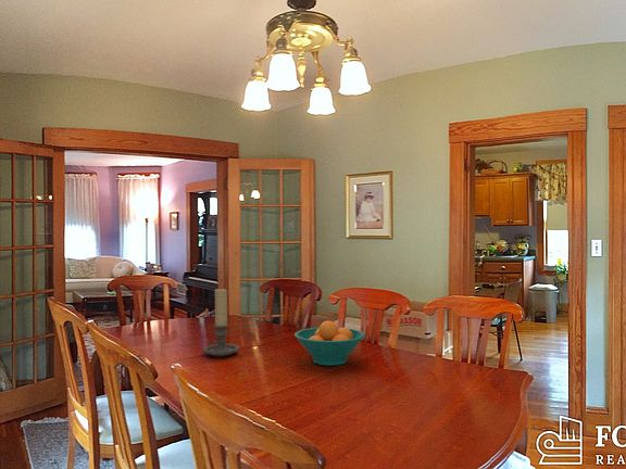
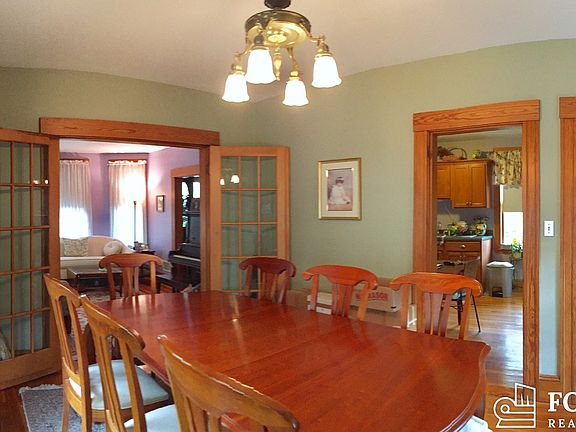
- candle holder (220, 320)
- fruit bowl (329, 341)
